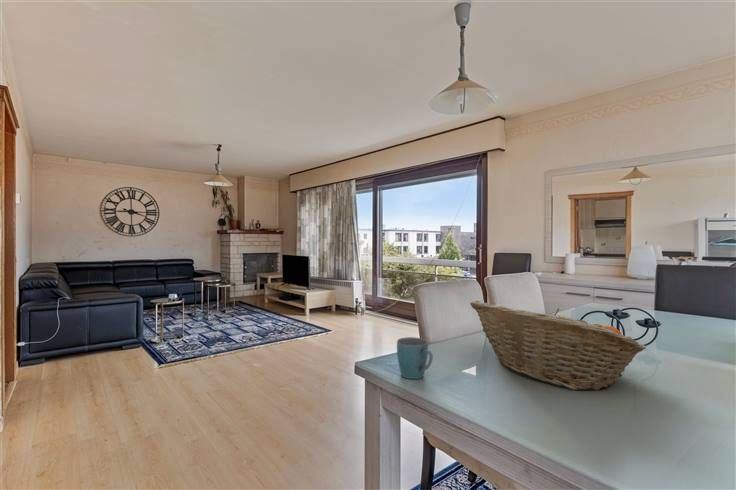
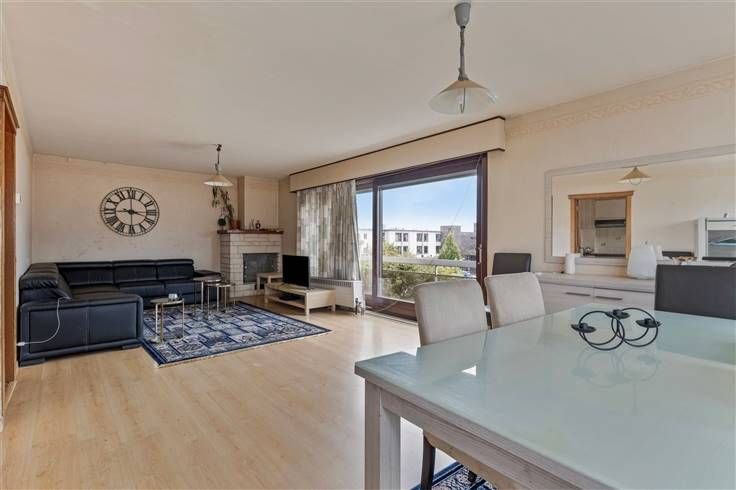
- fruit basket (546, 335)
- mug (416, 359)
